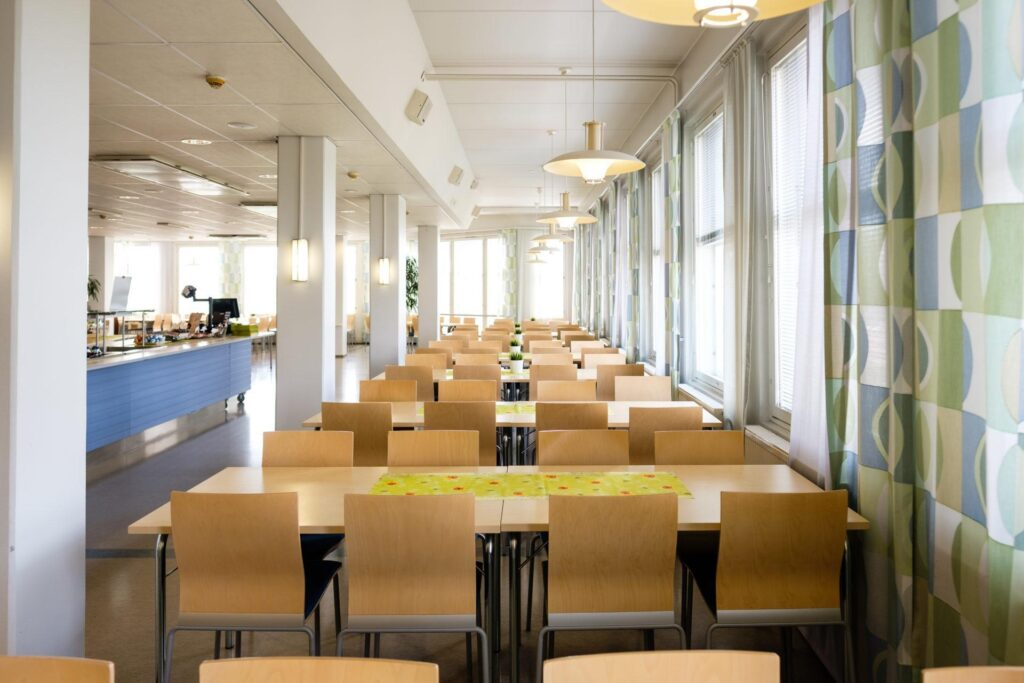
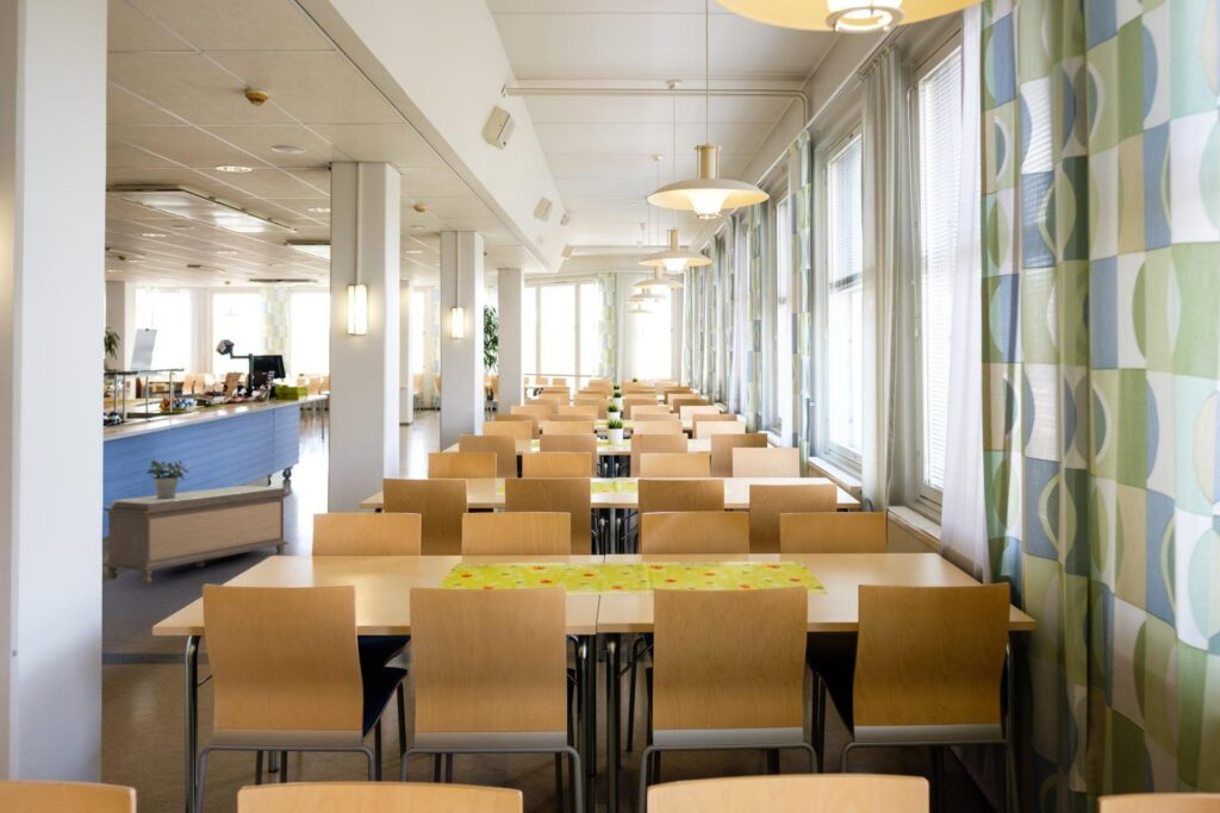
+ bench (201, 530)
+ potted plant (167, 477)
